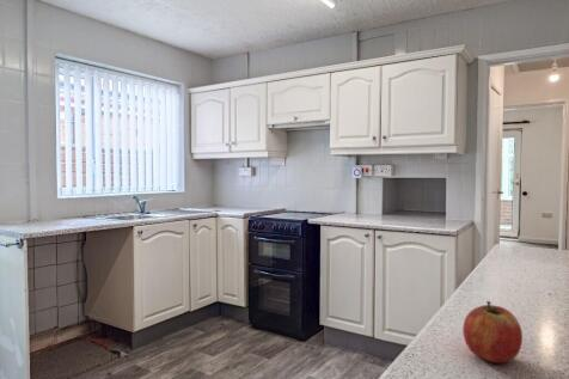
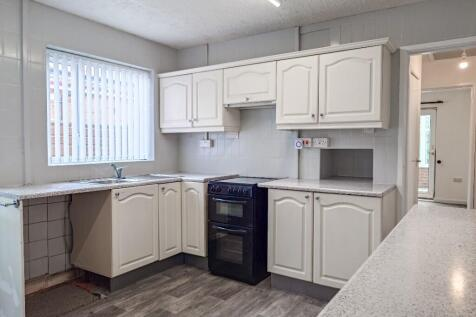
- apple (491, 330)
